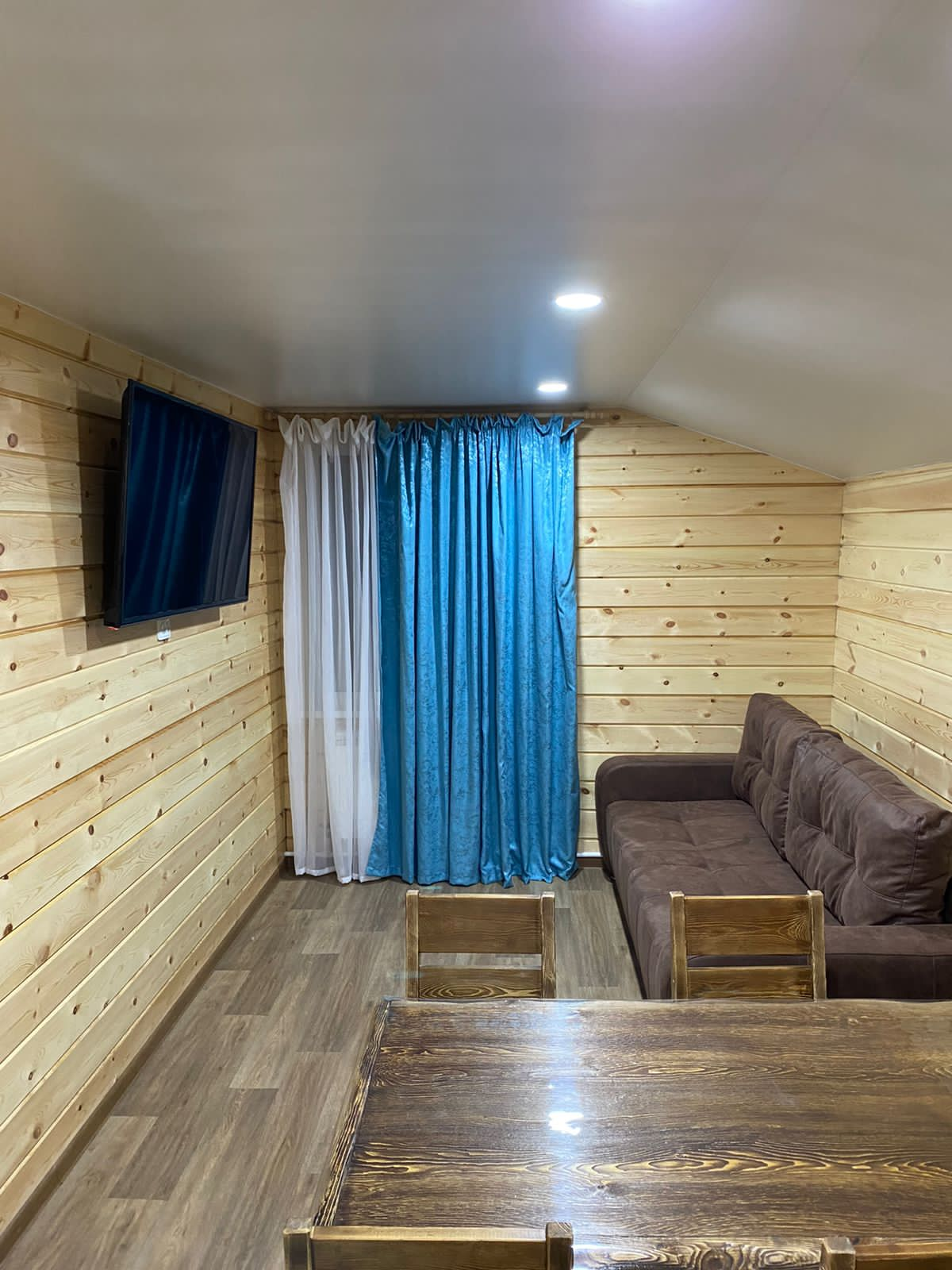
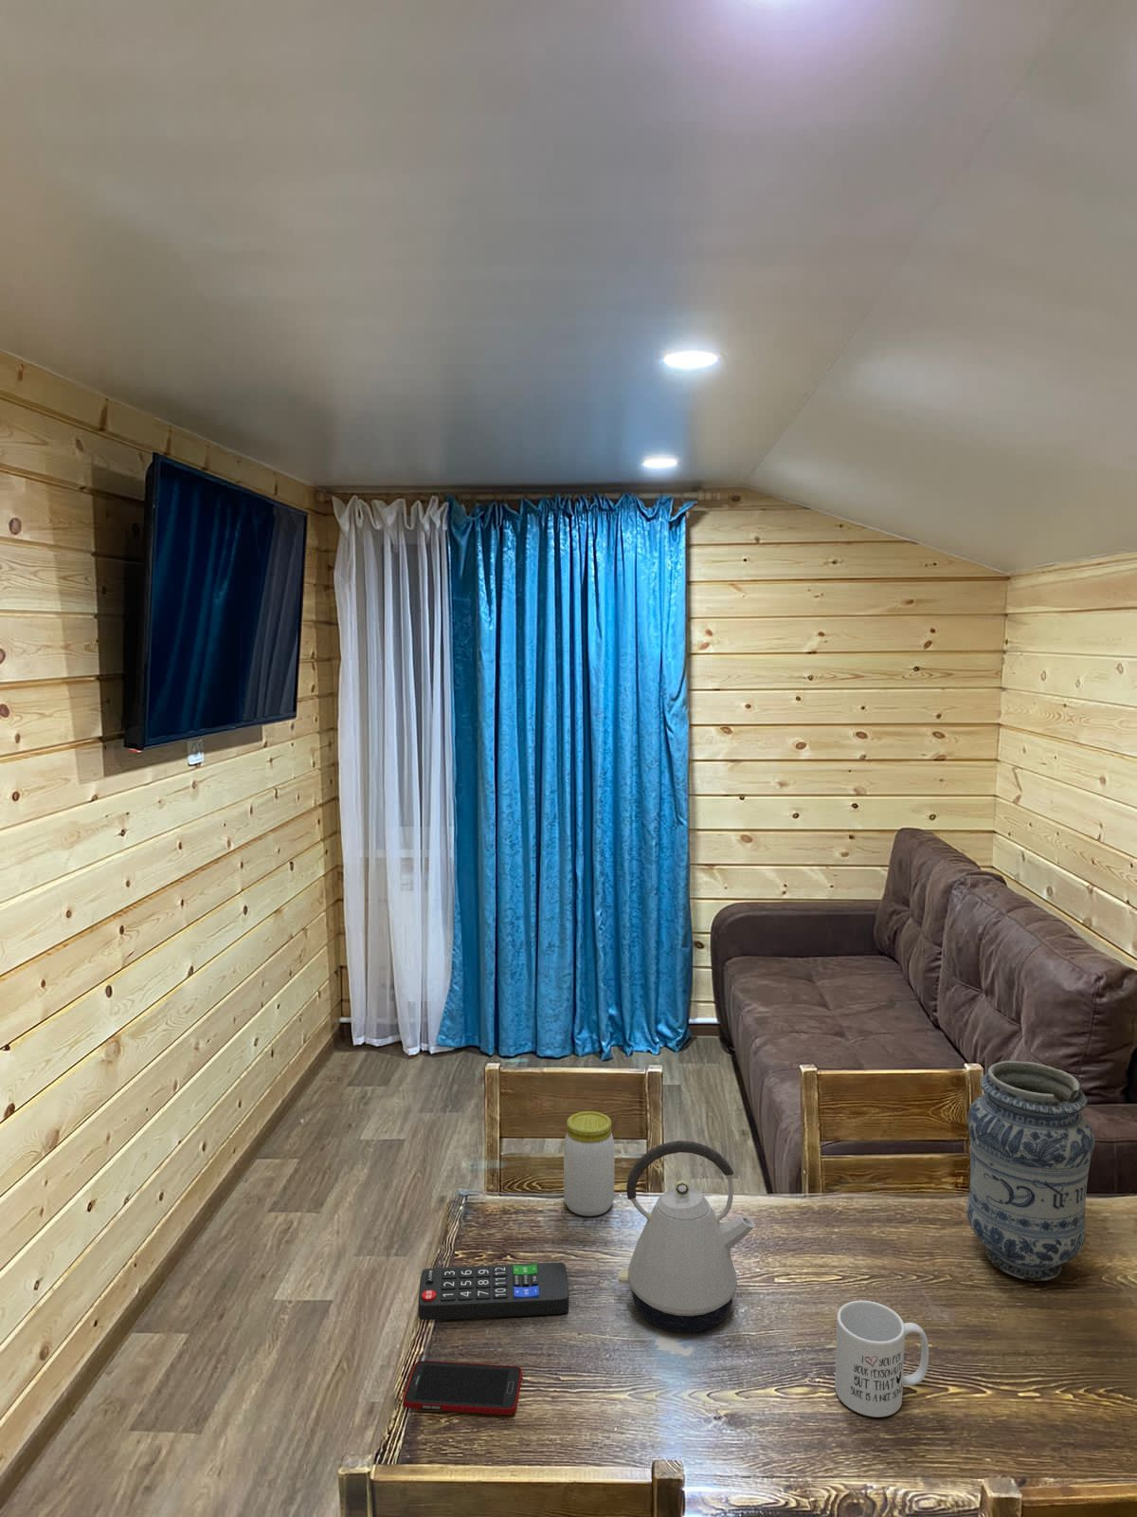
+ cell phone (463, 1387)
+ jar (589, 1162)
+ mug (883, 1356)
+ remote control (493, 1289)
+ vase (1027, 1169)
+ kettle (686, 1223)
